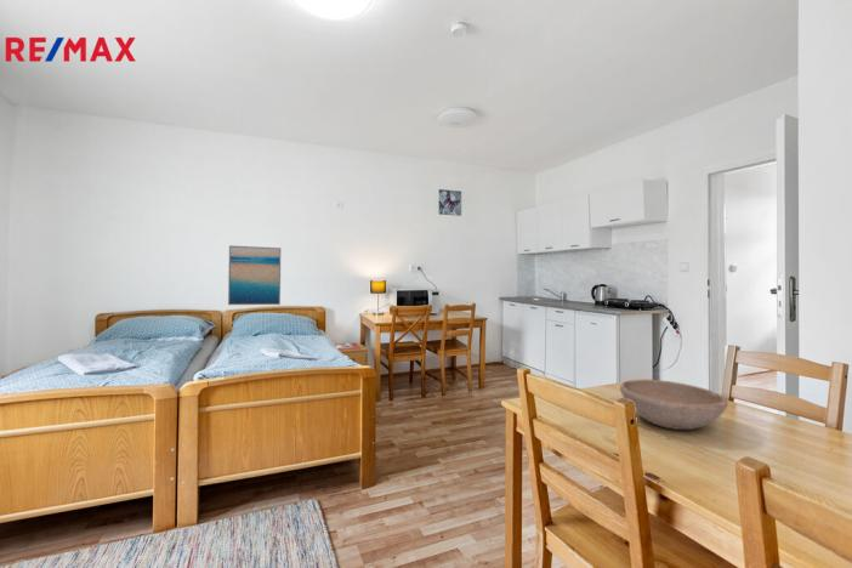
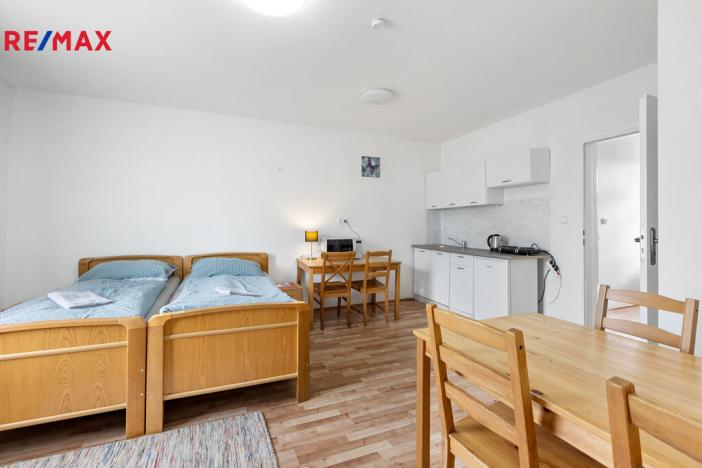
- wall art (255, 276)
- bowl (670, 405)
